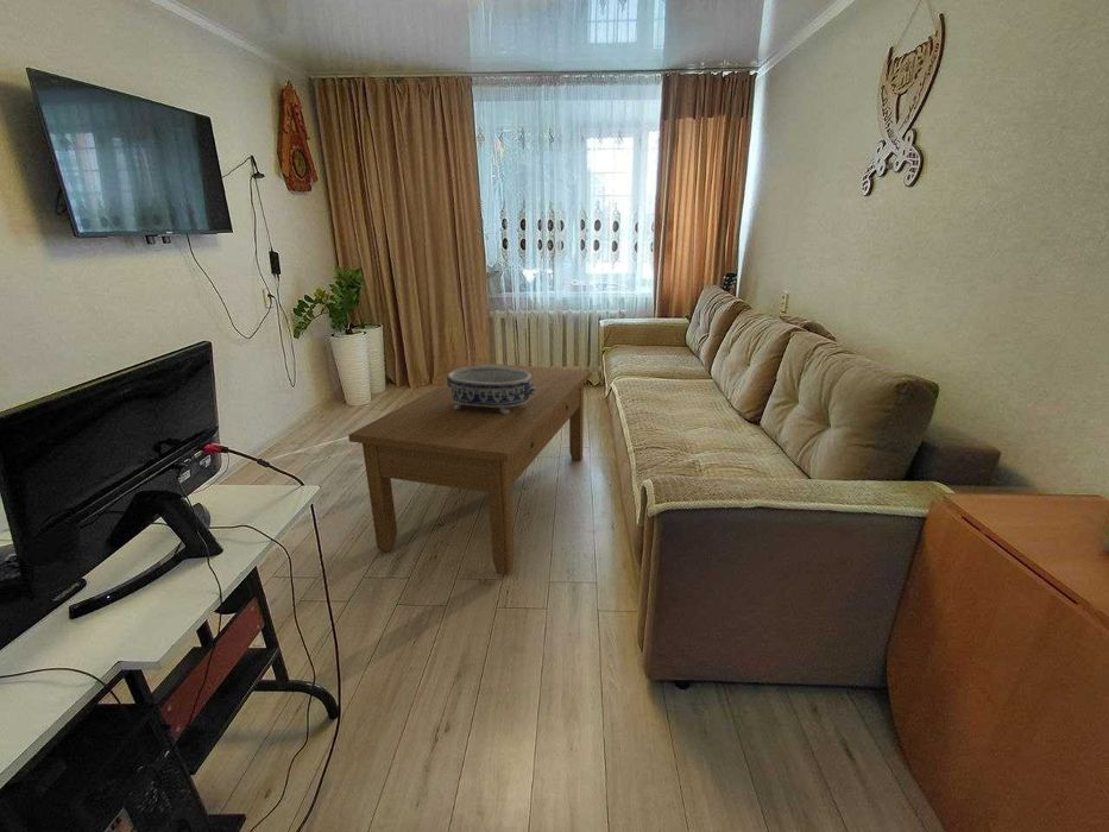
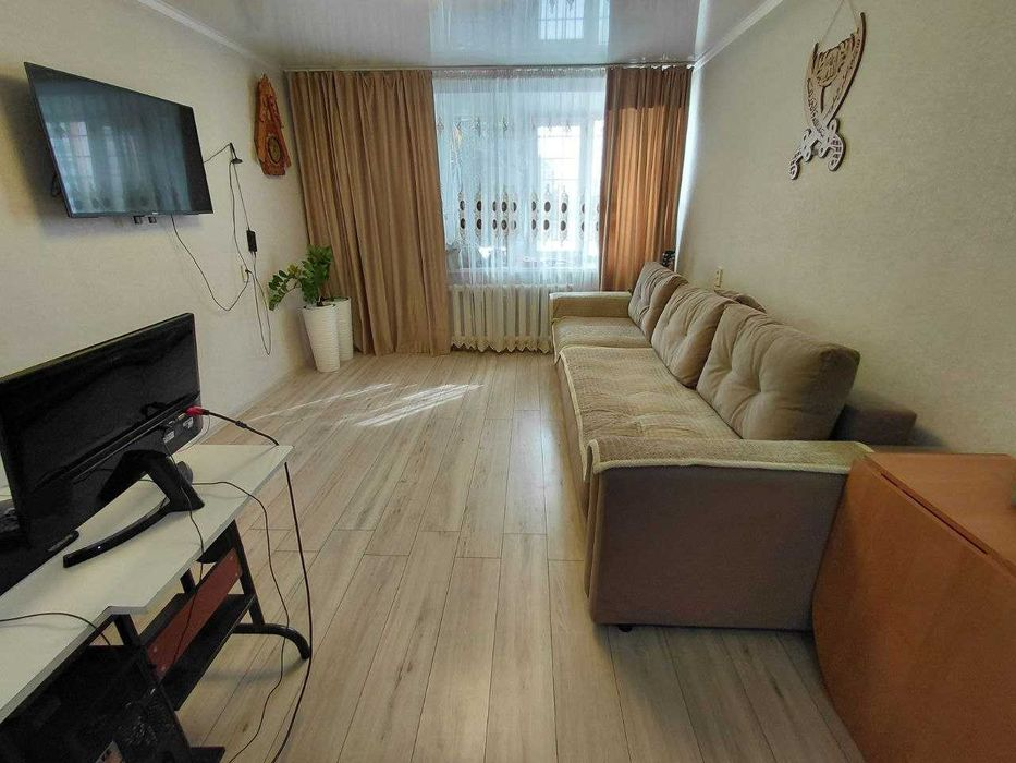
- decorative bowl (490, 389)
- coffee table (494, 448)
